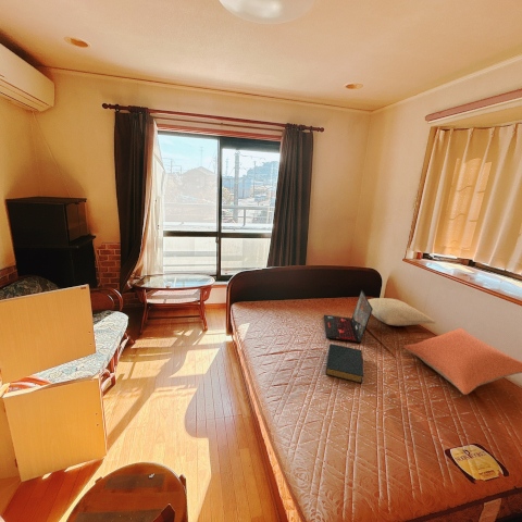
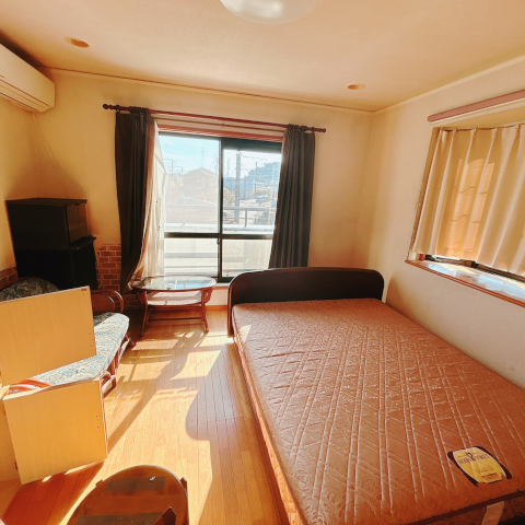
- hardback book (344, 361)
- pillow (393, 311)
- pillow (461, 357)
- laptop (345, 318)
